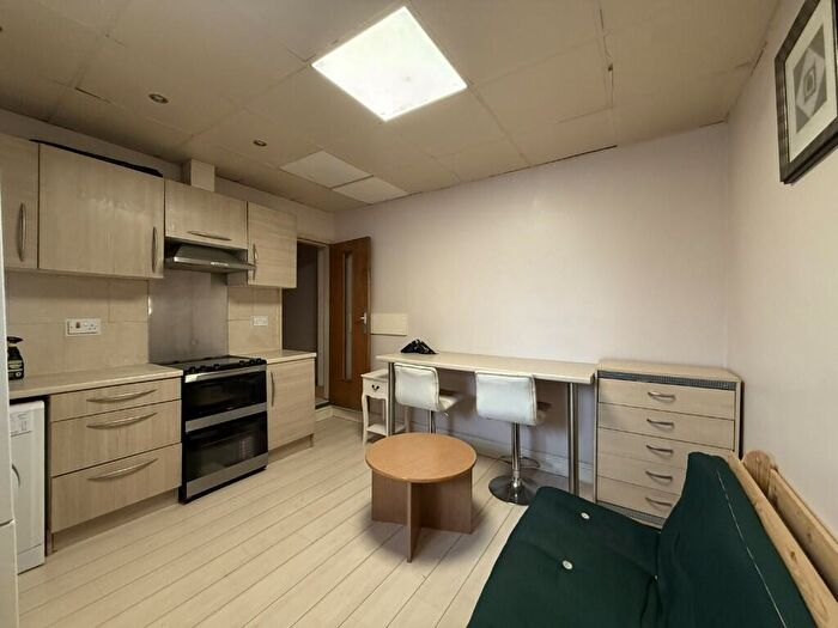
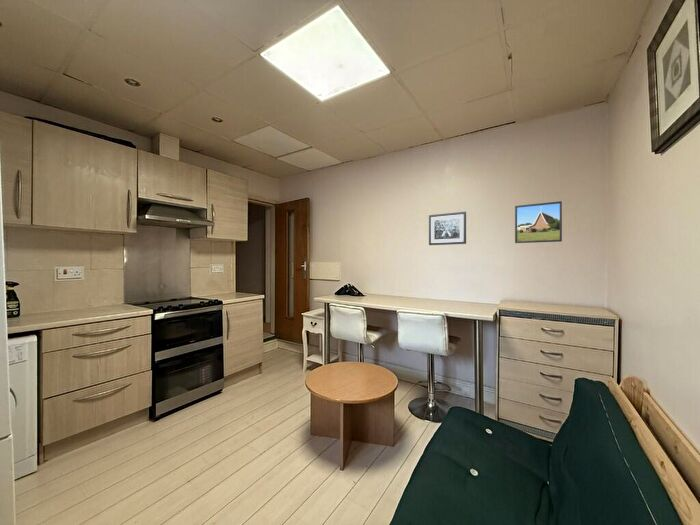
+ wall art (446, 229)
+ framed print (537, 223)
